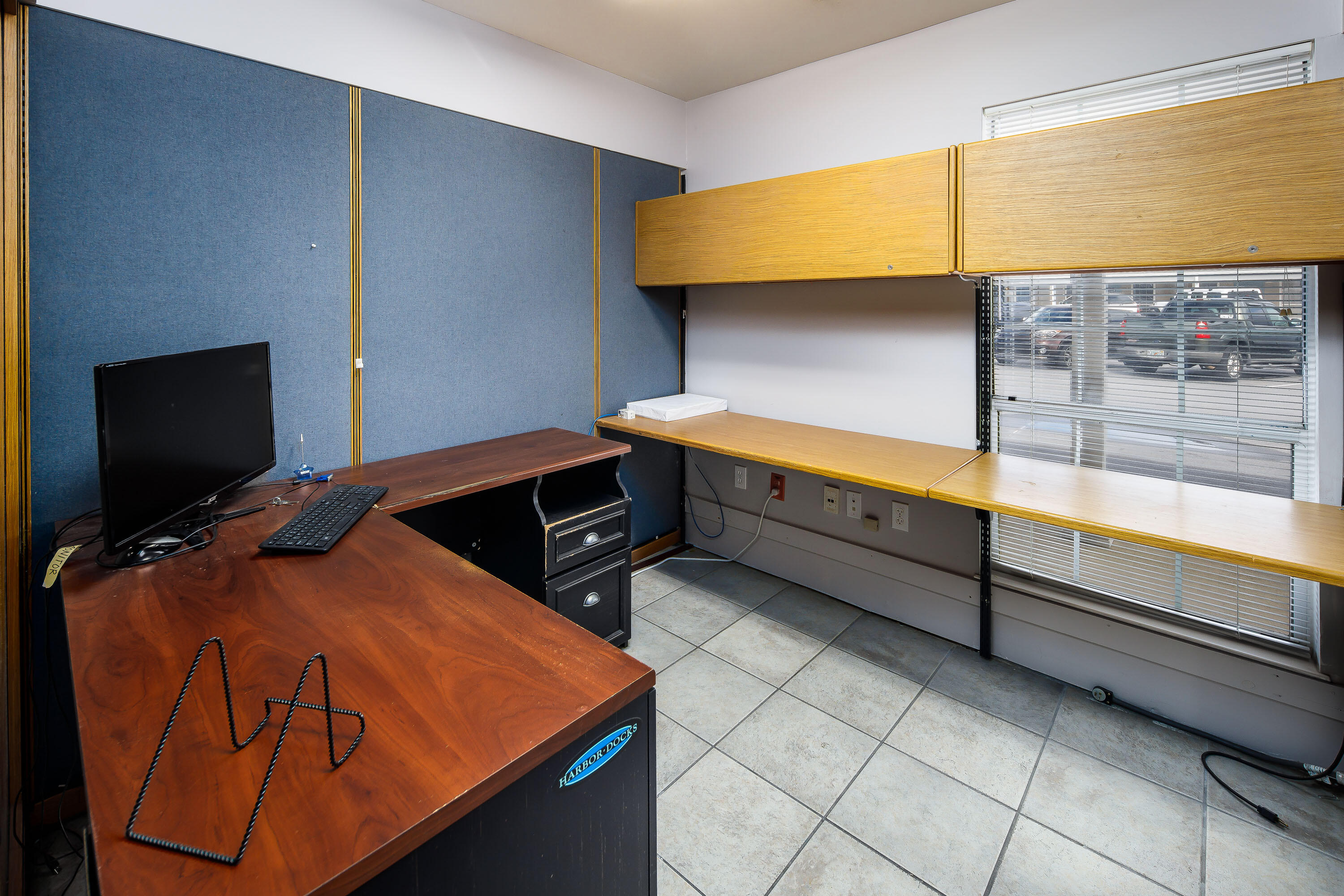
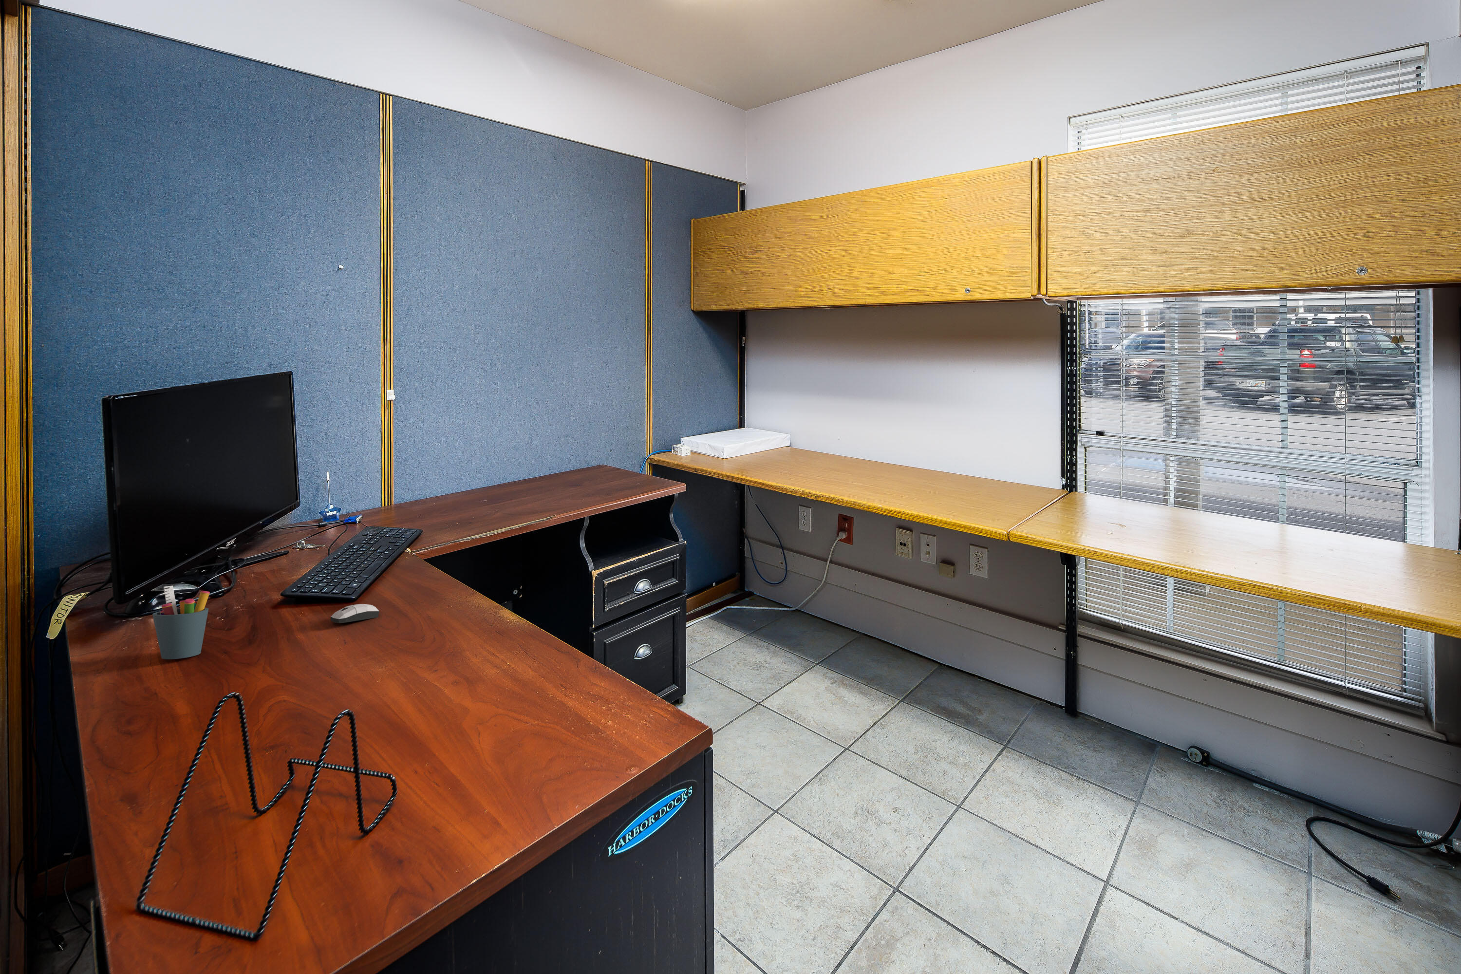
+ computer mouse (355, 612)
+ pen holder (182, 621)
